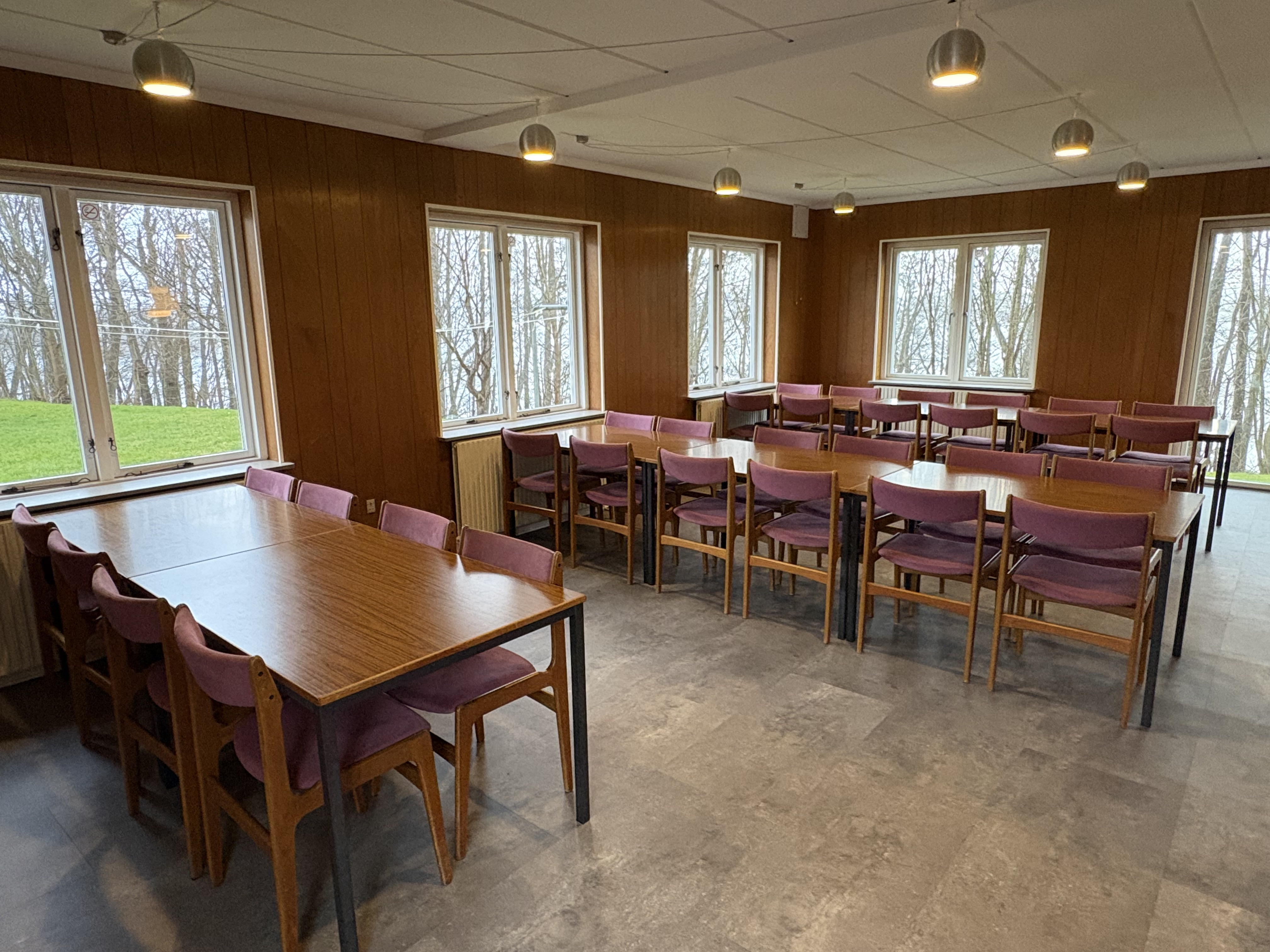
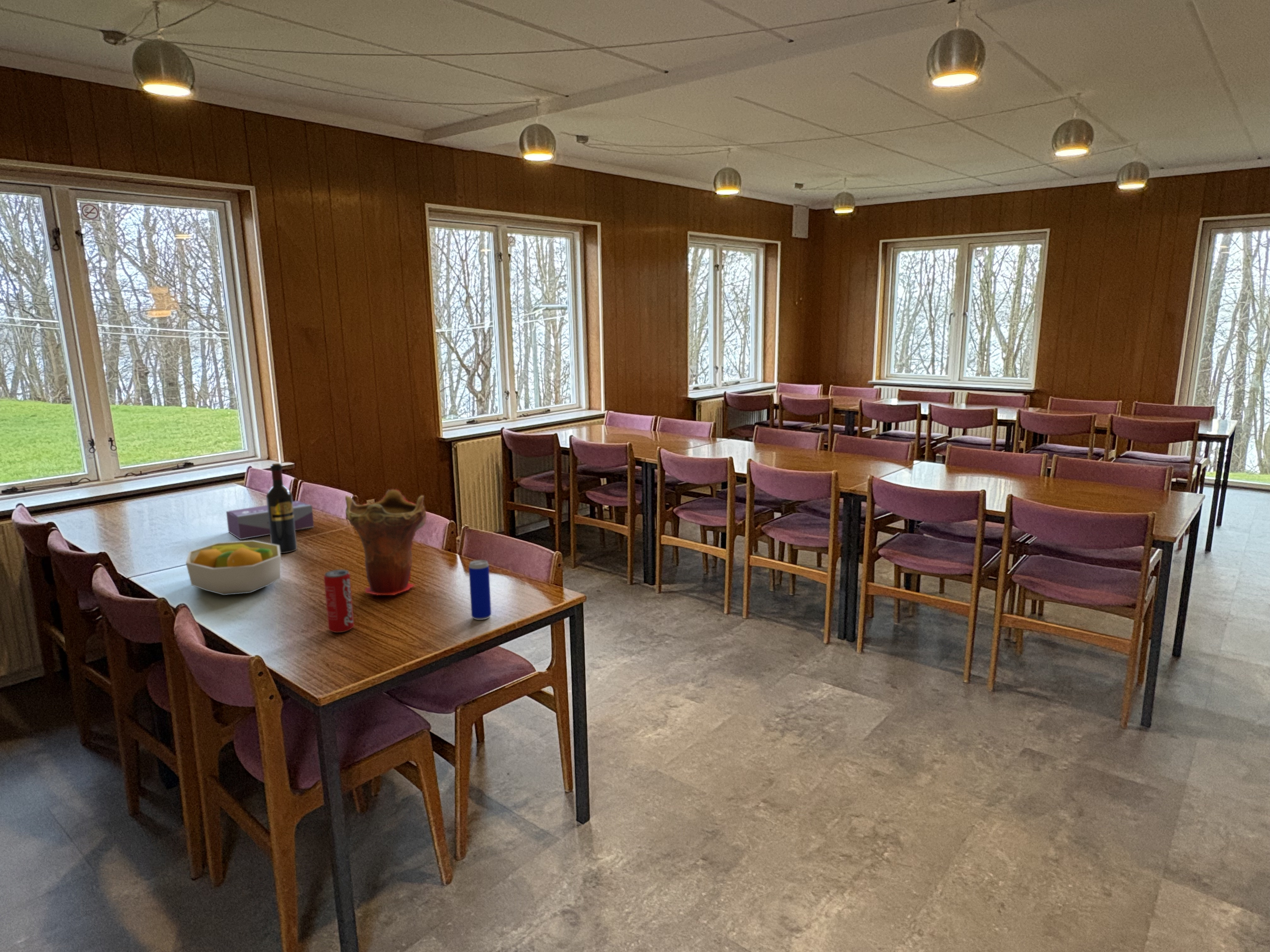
+ fruit bowl (235, 562)
+ tissue box (268, 518)
+ beverage can (480, 590)
+ wine bottle (280, 507)
+ beverage can (339, 601)
+ vase (387, 542)
